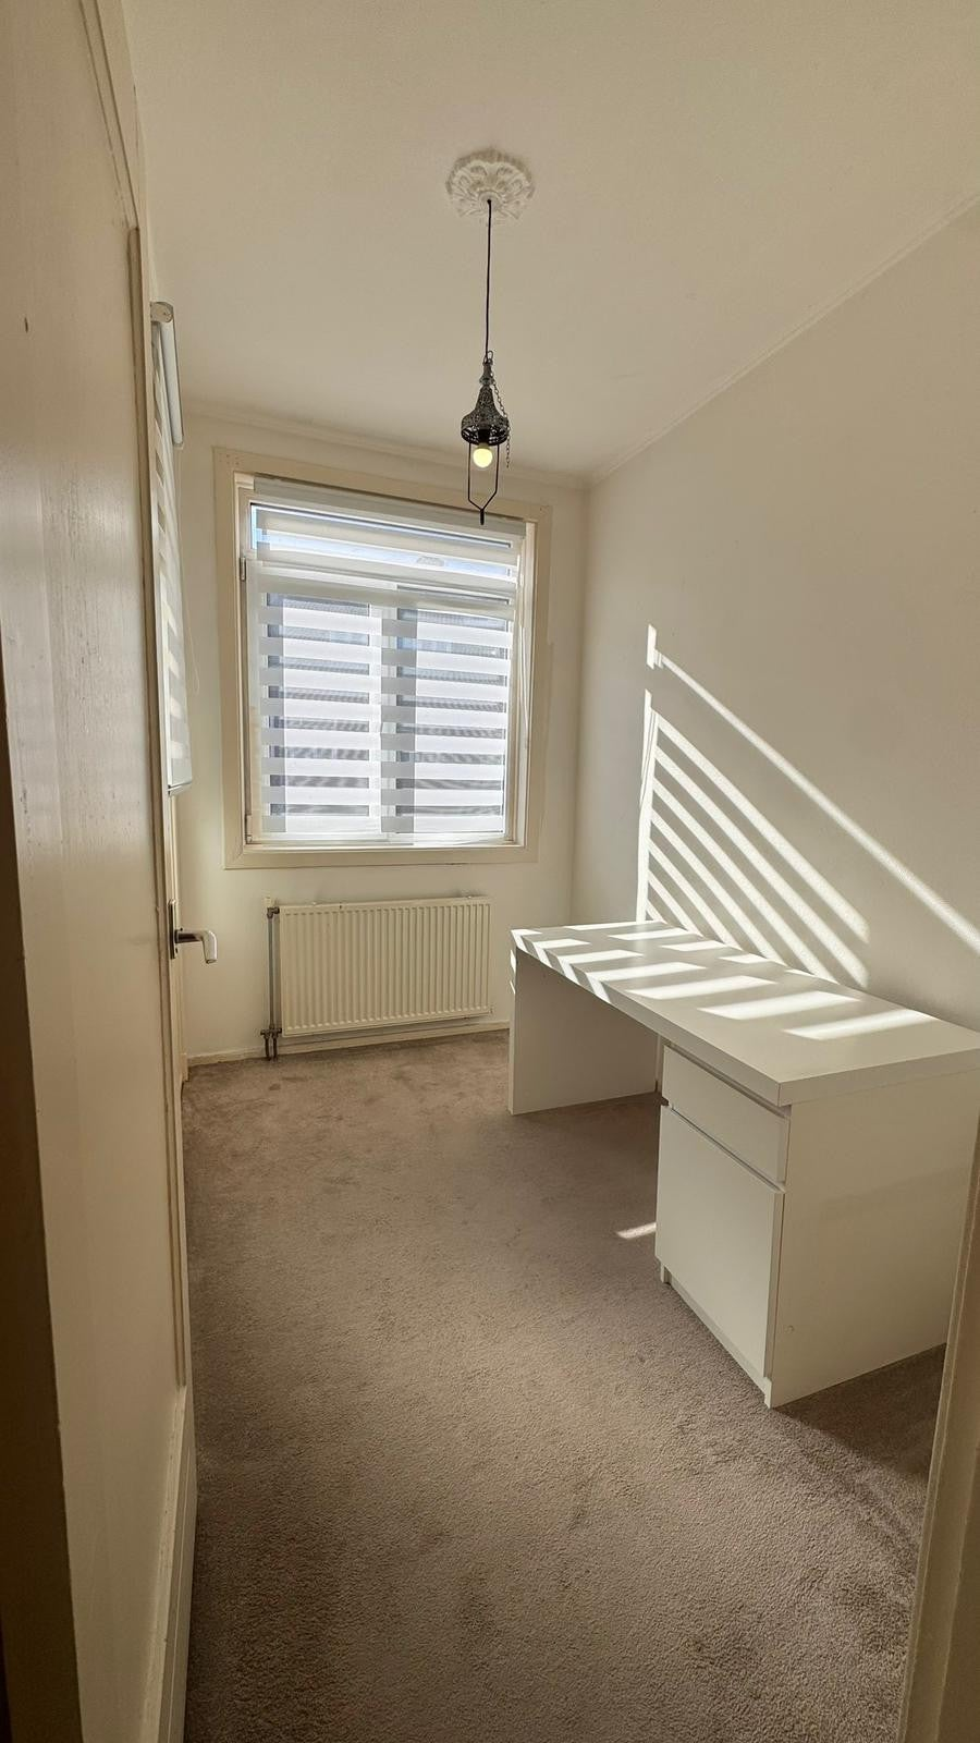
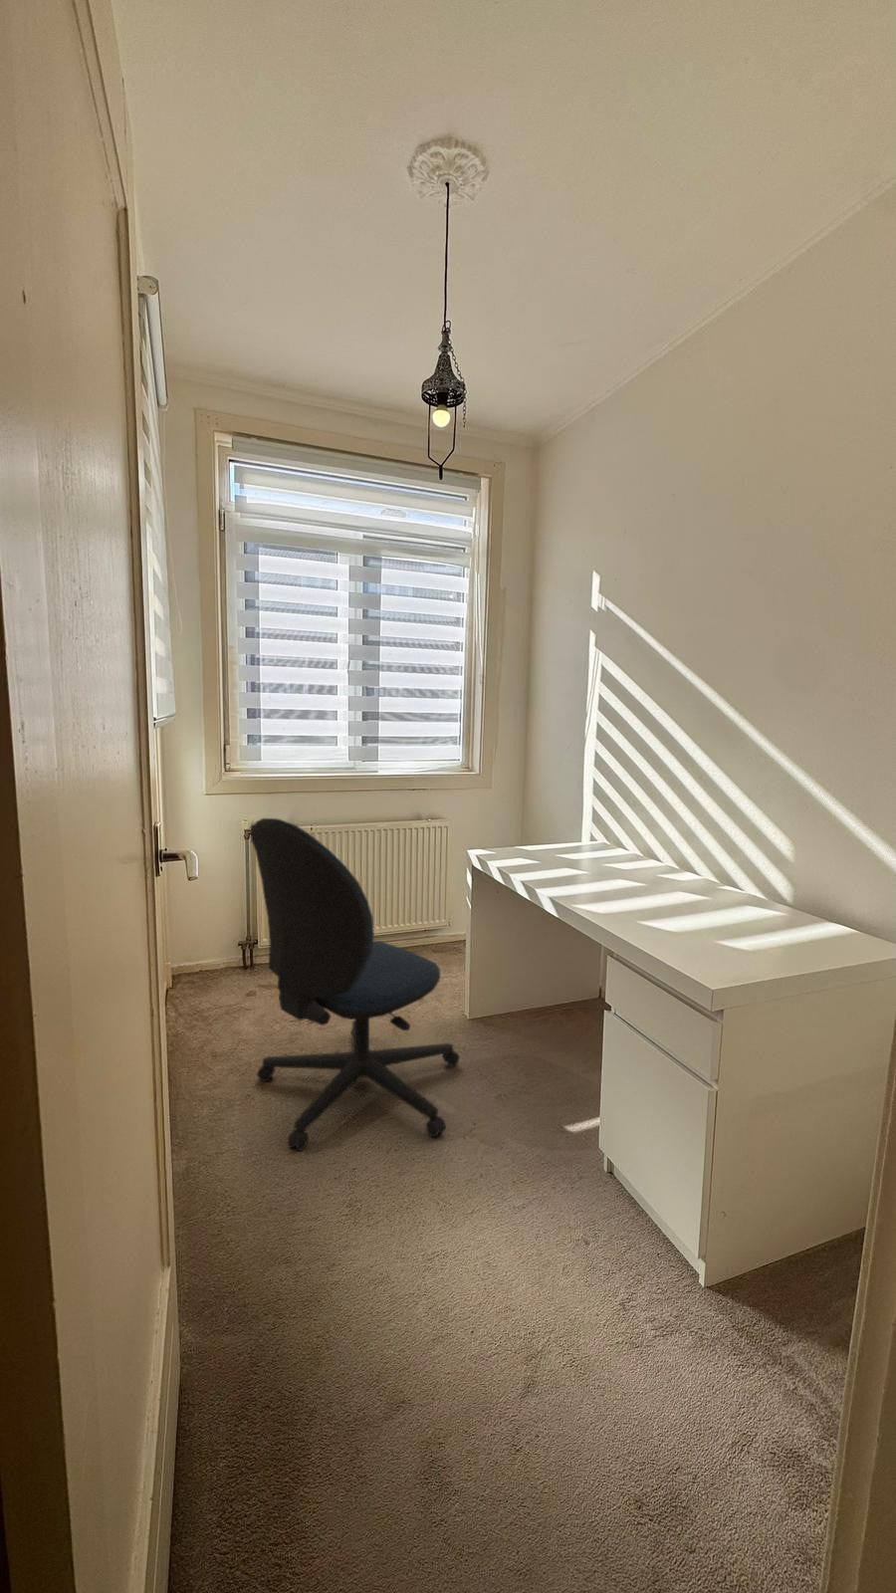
+ office chair (368, 954)
